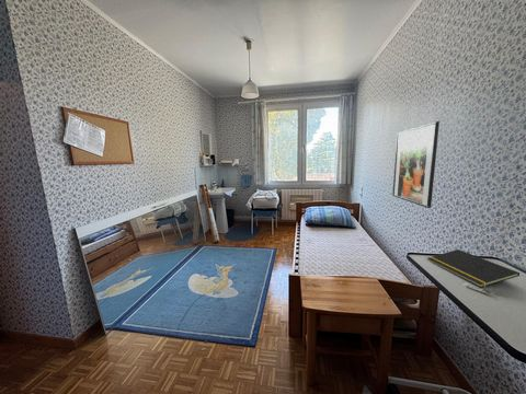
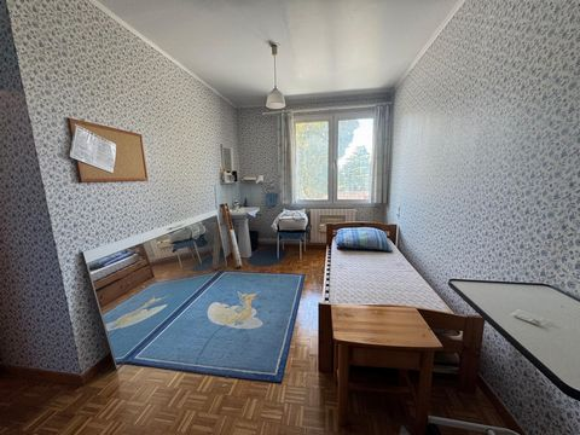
- notepad (468, 266)
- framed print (411, 165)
